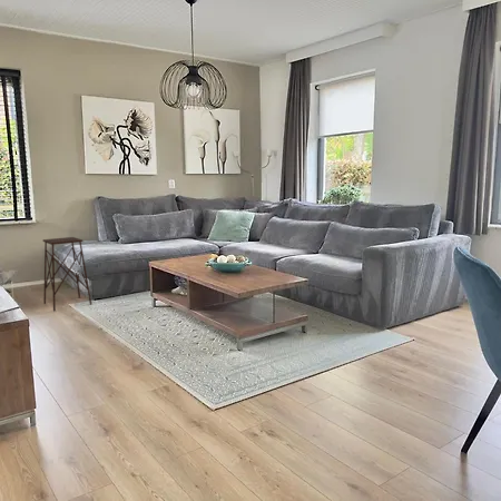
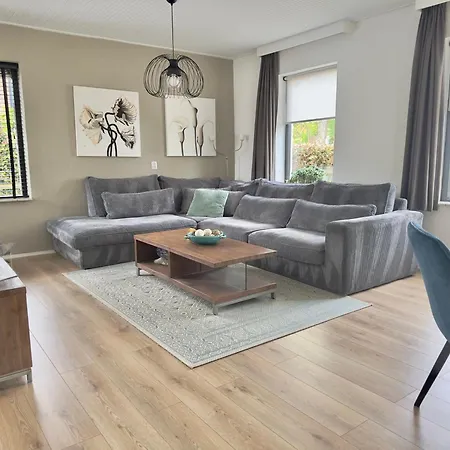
- side table (66, 272)
